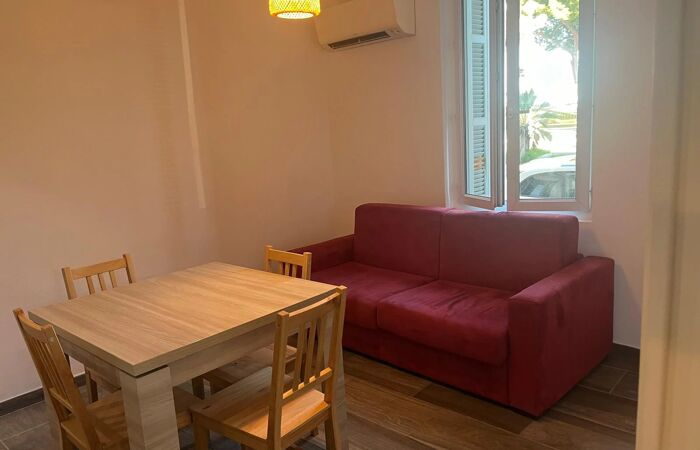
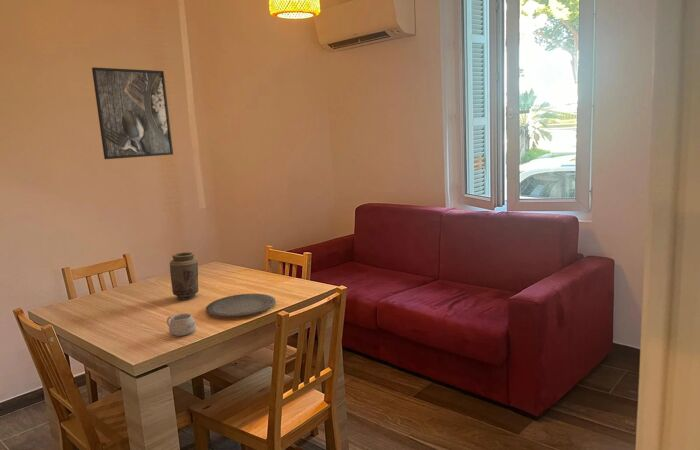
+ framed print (134, 113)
+ vase (184, 275)
+ plate (241, 305)
+ mug (179, 324)
